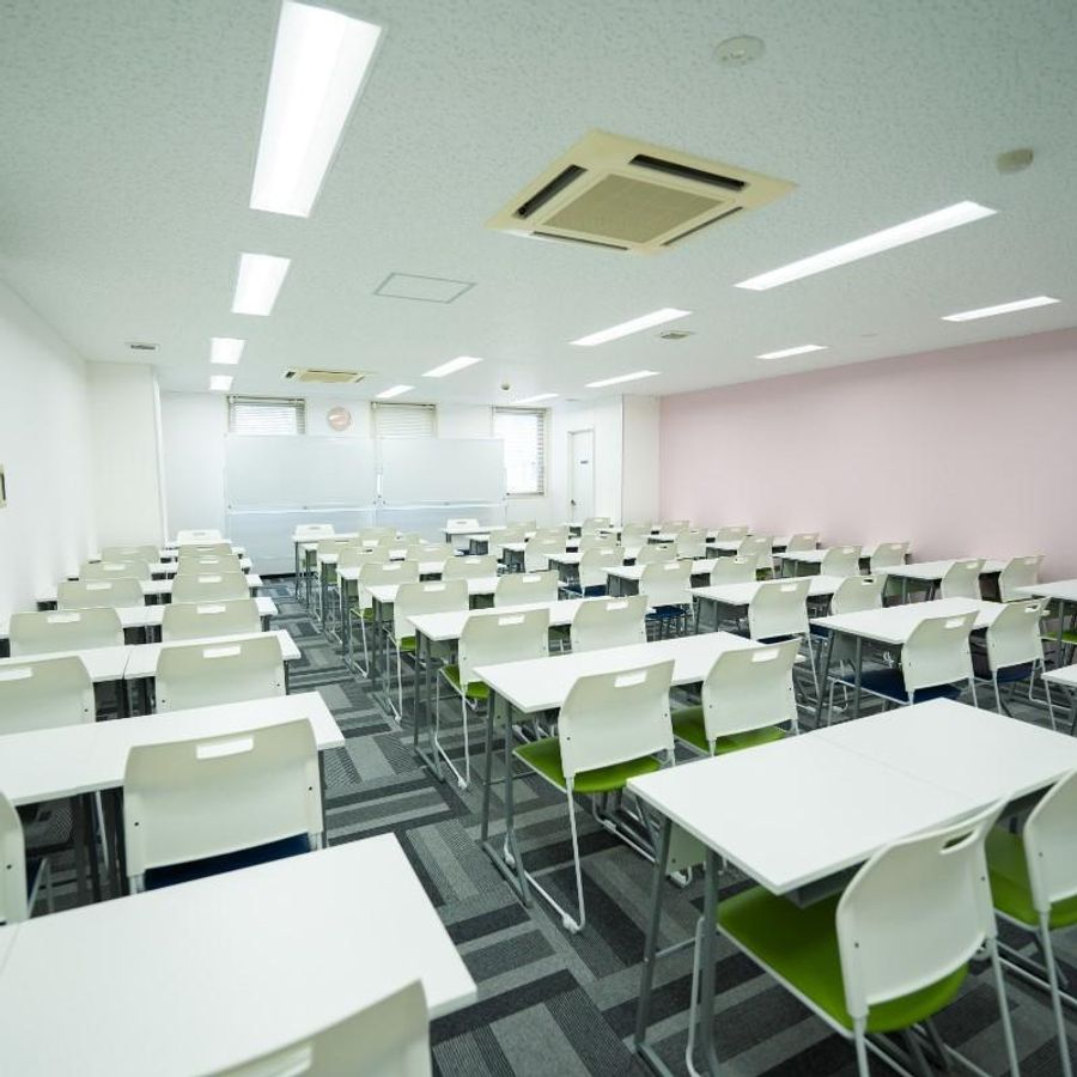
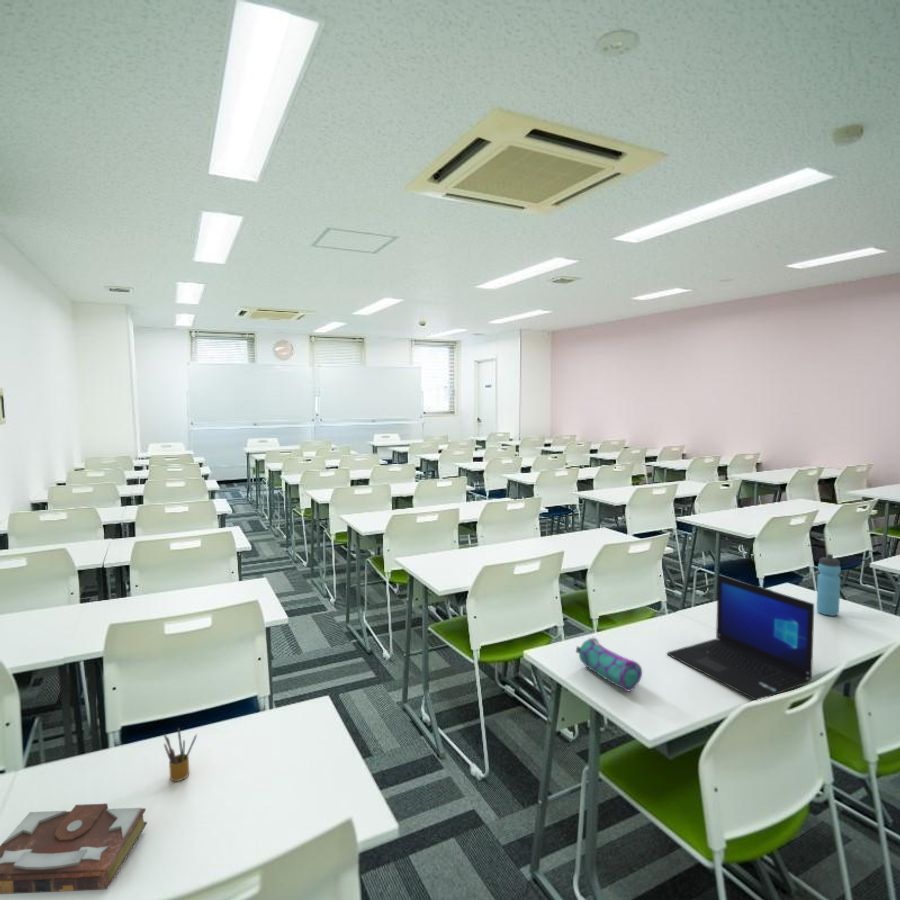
+ laptop (736, 631)
+ water bottle (828, 583)
+ pencil box (180, 754)
+ pencil case (608, 662)
+ book (66, 846)
